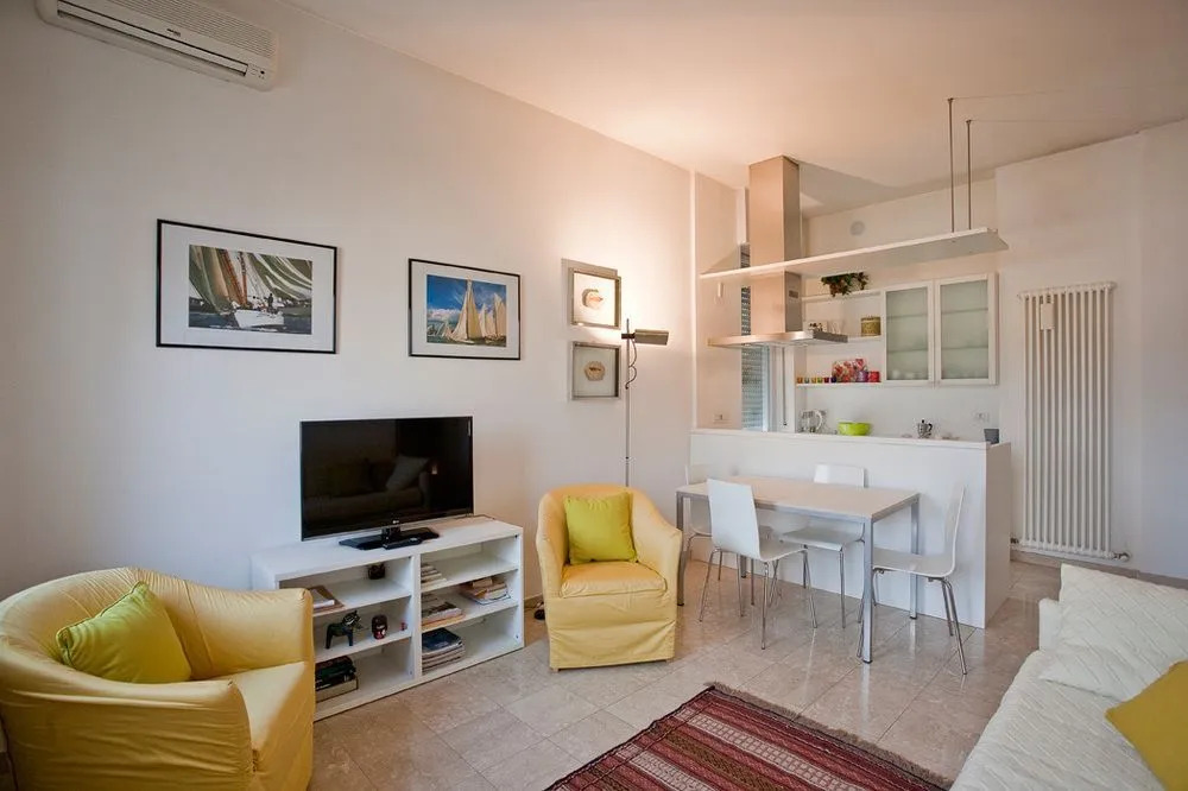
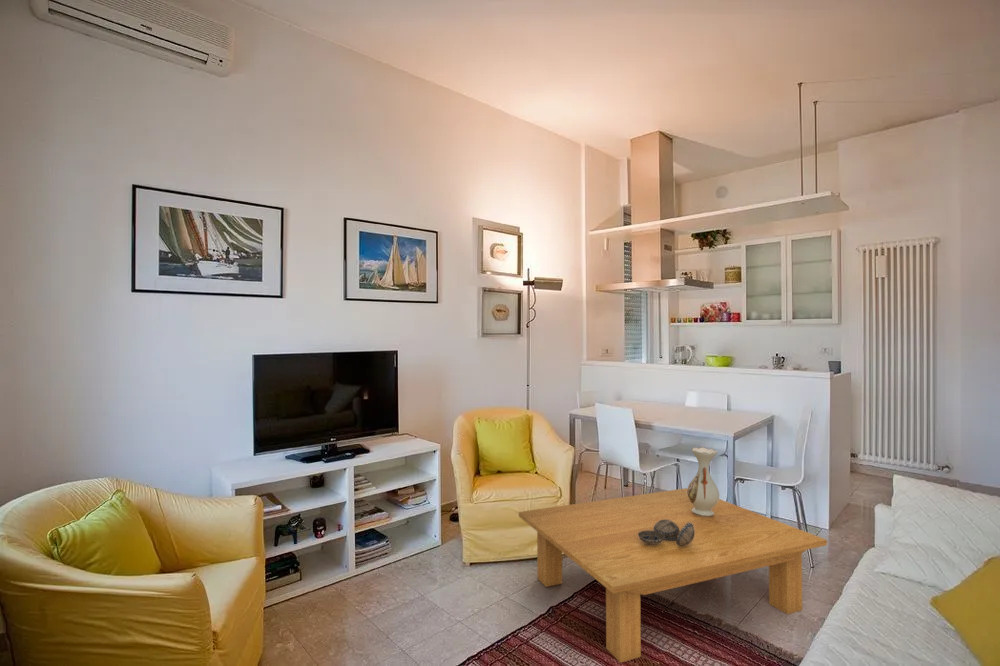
+ coffee table (661, 559)
+ vase (703, 481)
+ decorative bowl (666, 528)
